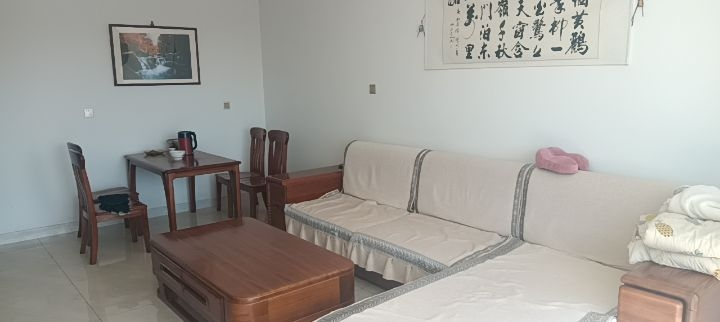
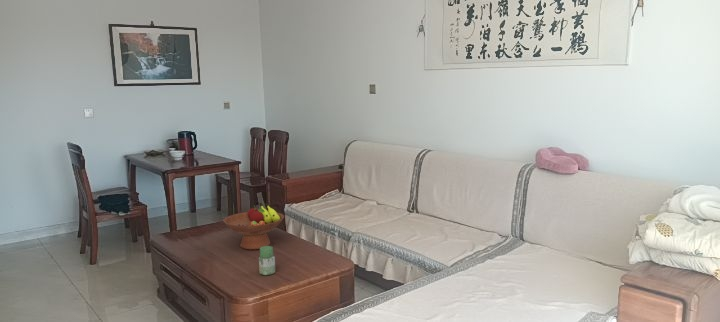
+ jar (266, 260)
+ fruit bowl (254, 226)
